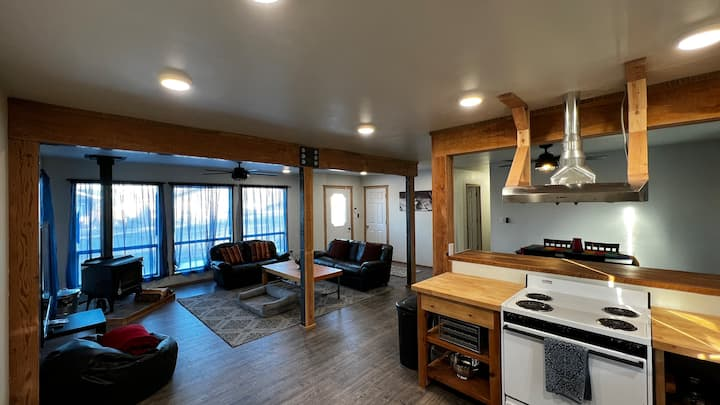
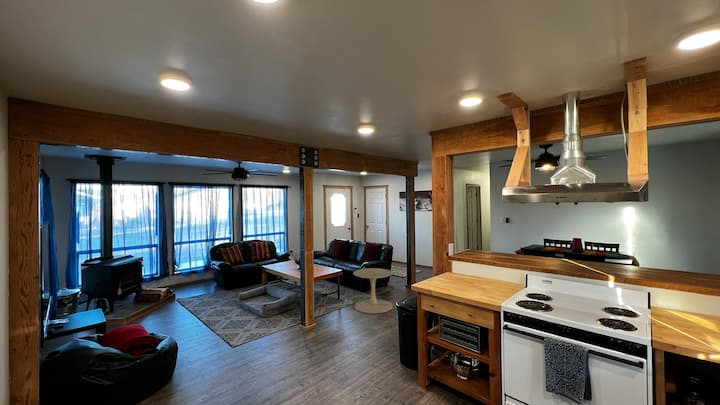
+ side table (373, 289)
